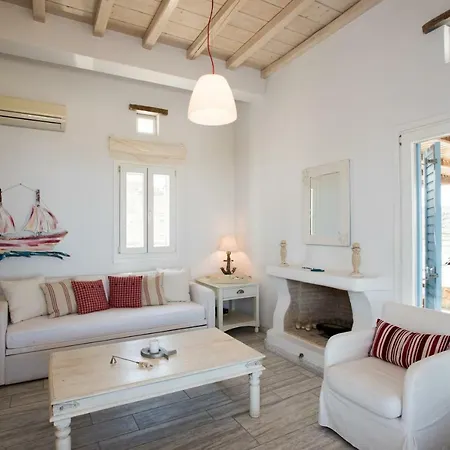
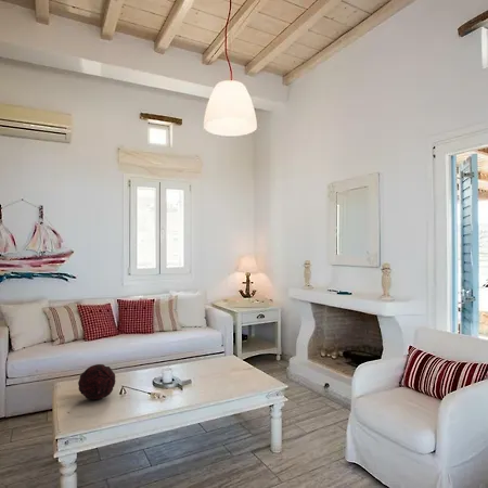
+ decorative orb (97, 381)
